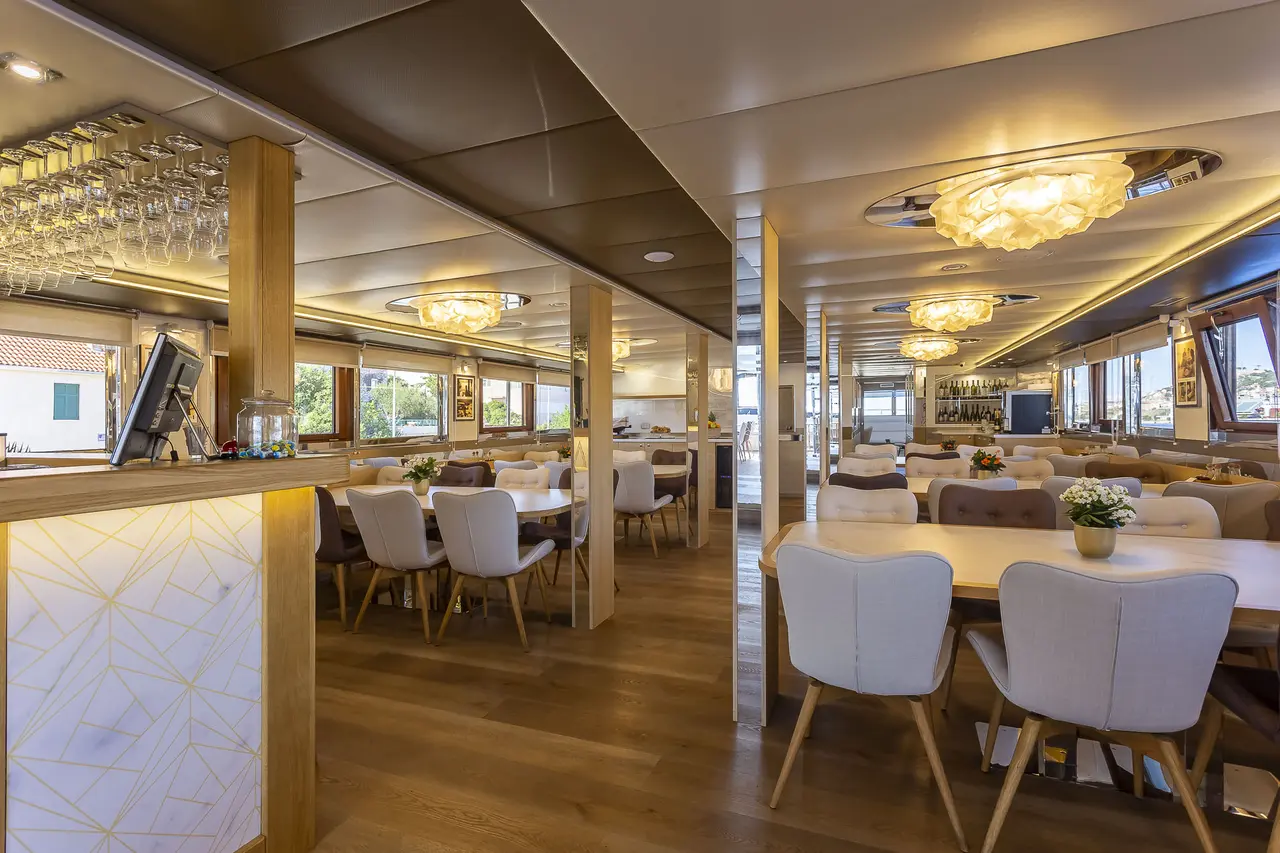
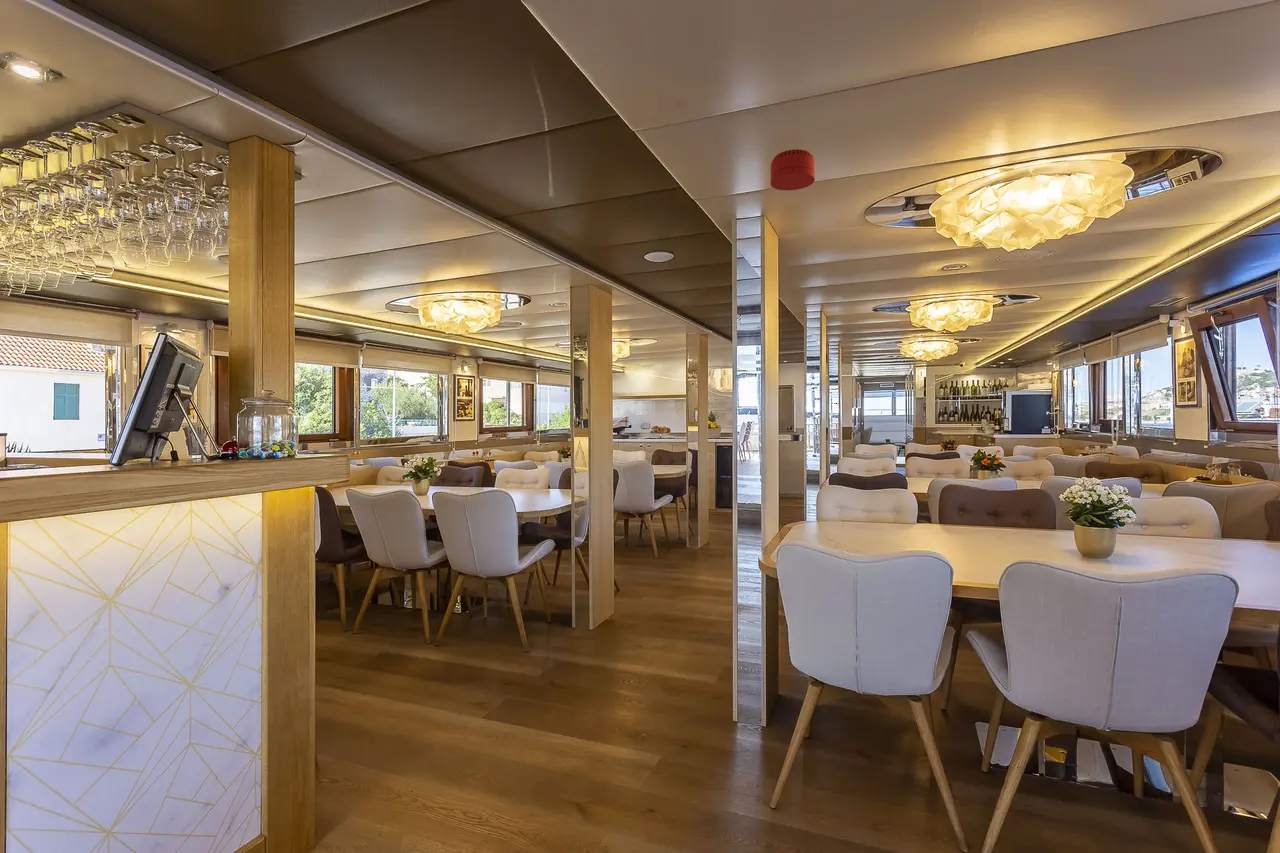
+ smoke detector (792, 169)
